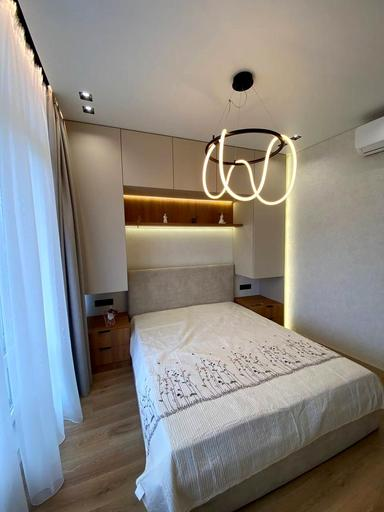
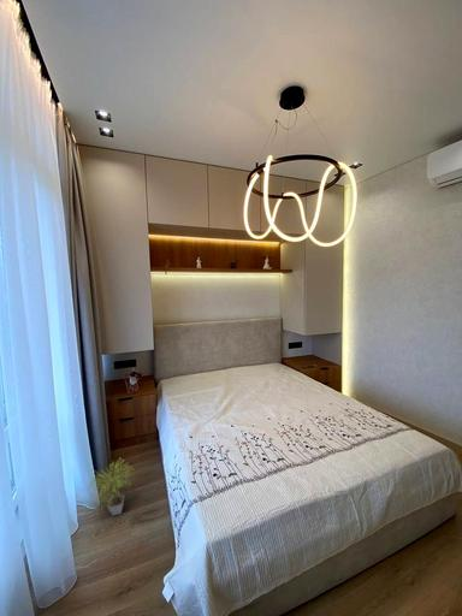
+ potted plant (112, 486)
